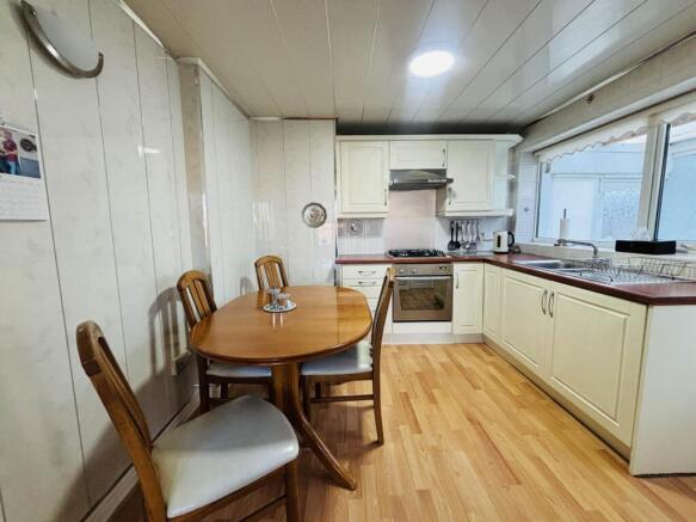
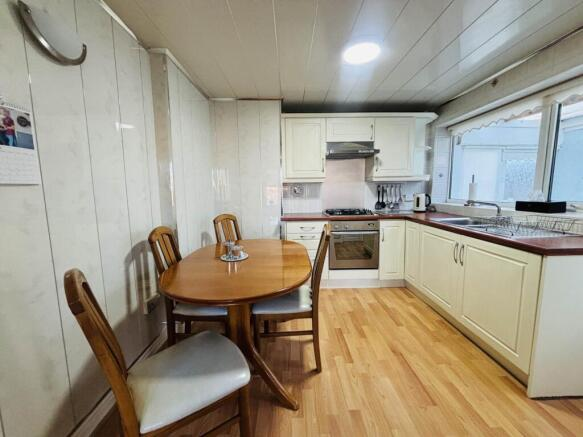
- decorative plate (314, 215)
